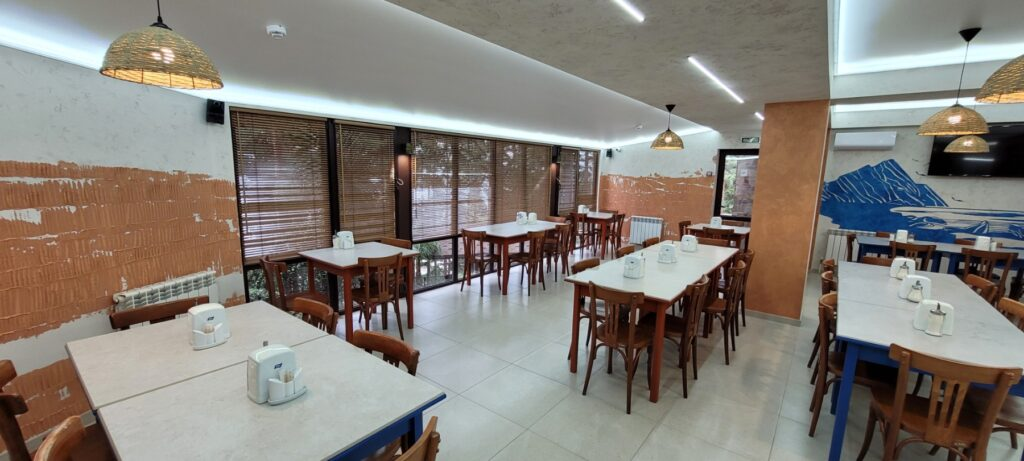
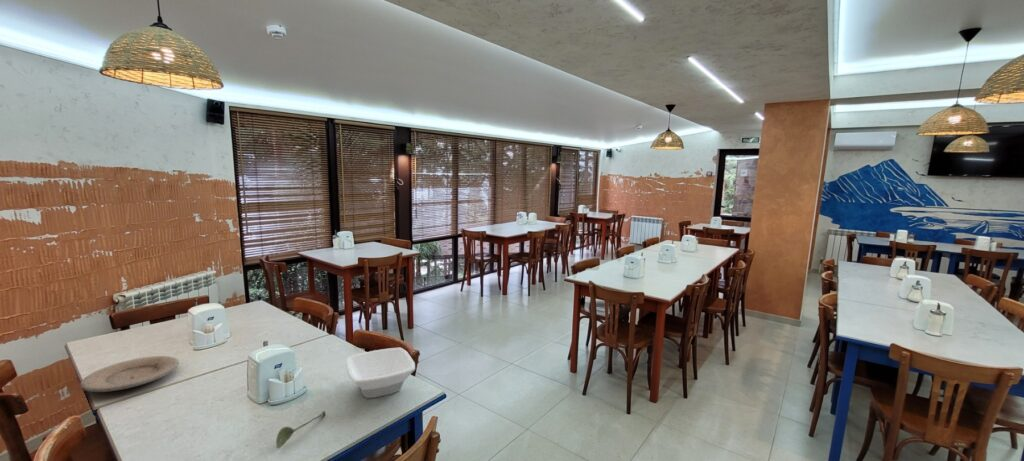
+ plate (133, 375)
+ soupspoon (301, 425)
+ bowl (380, 374)
